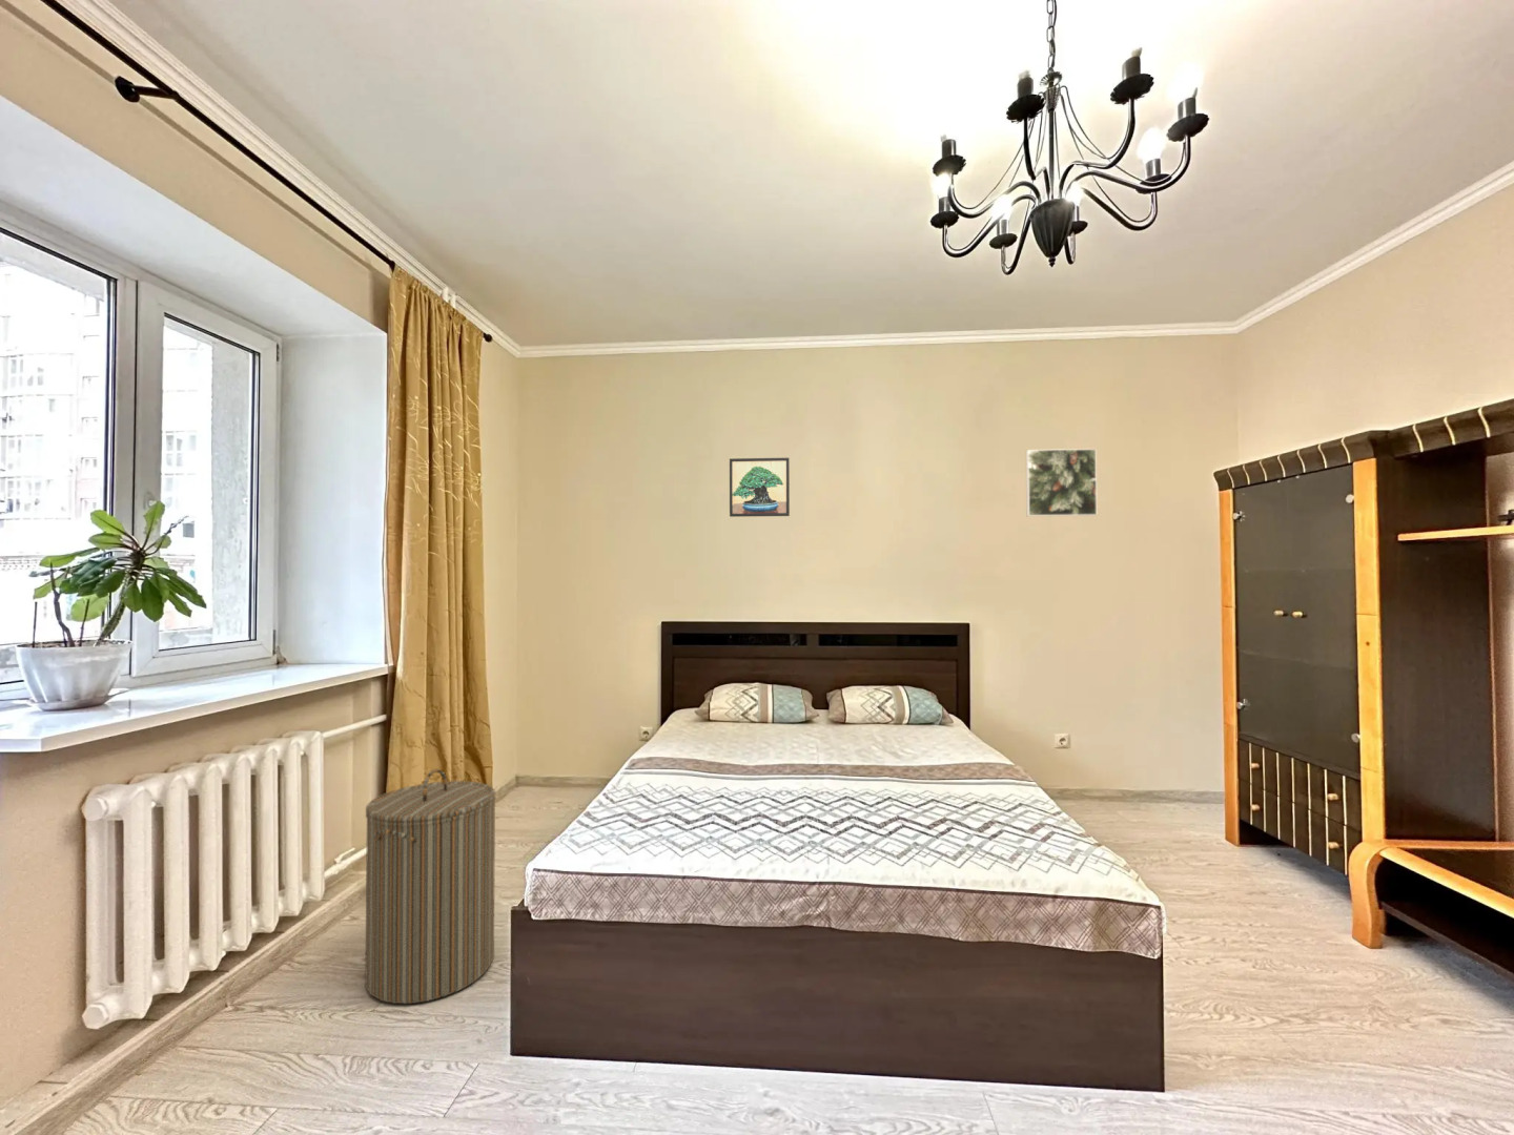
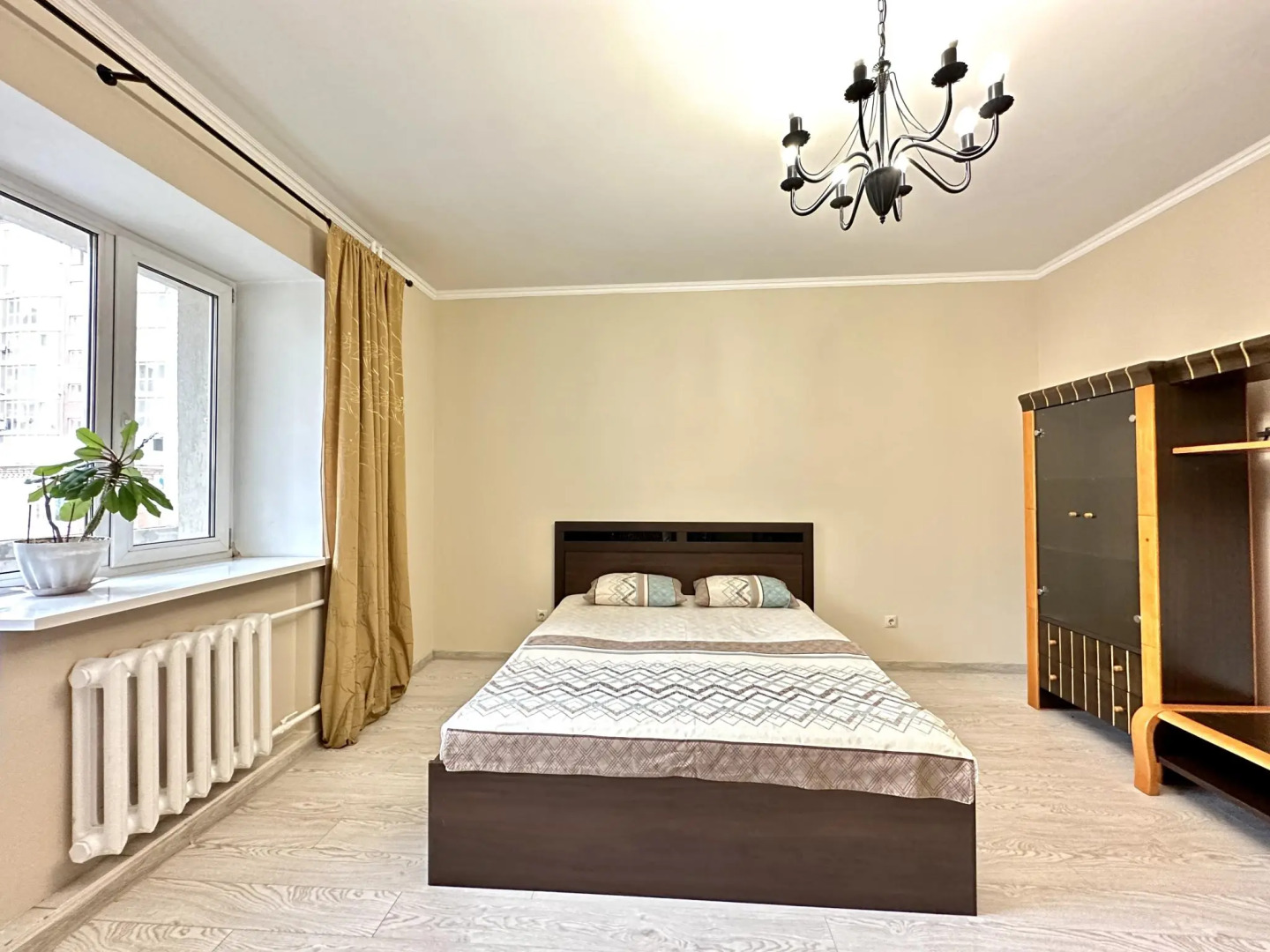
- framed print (759, 486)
- laundry hamper (432, 869)
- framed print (1061, 483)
